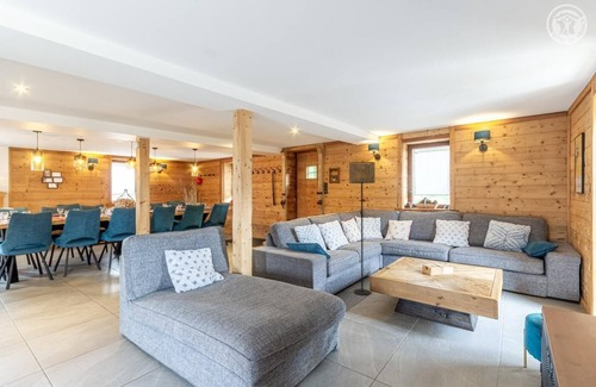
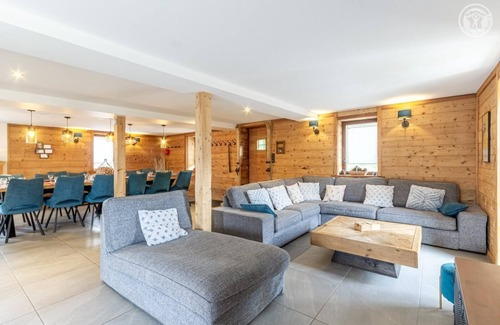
- floor lamp (361, 227)
